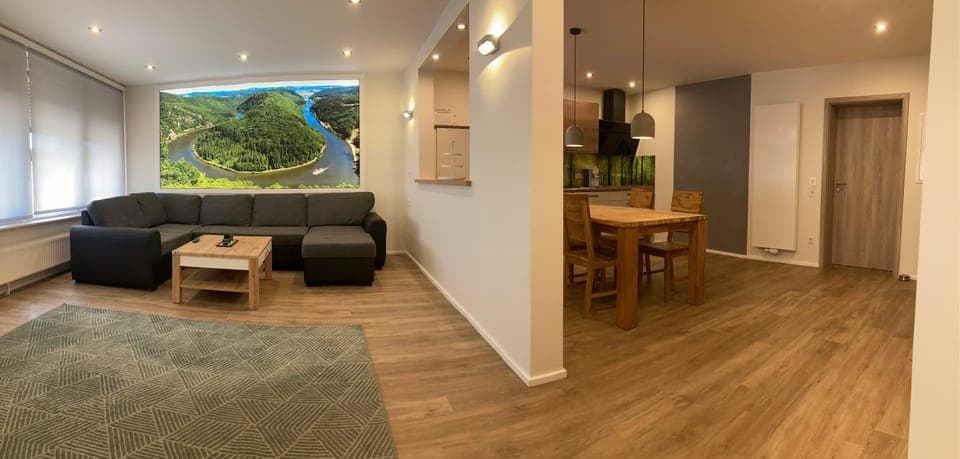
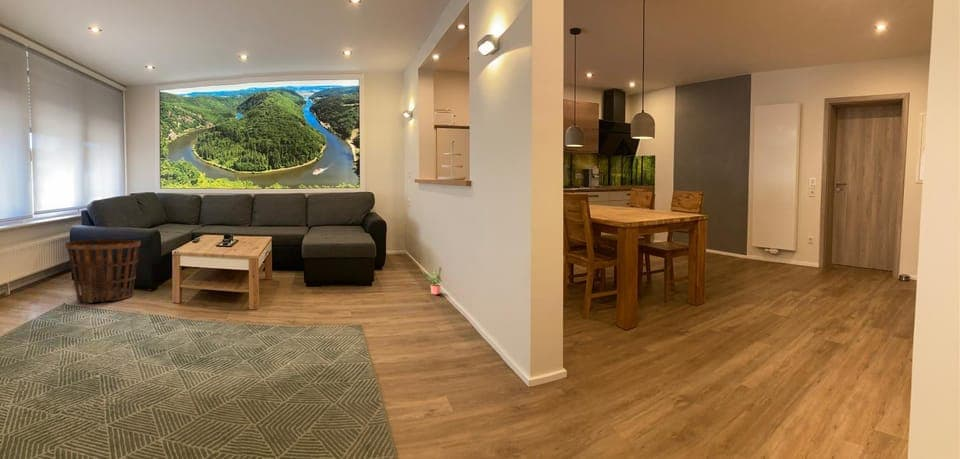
+ basket (106, 269)
+ potted plant (434, 281)
